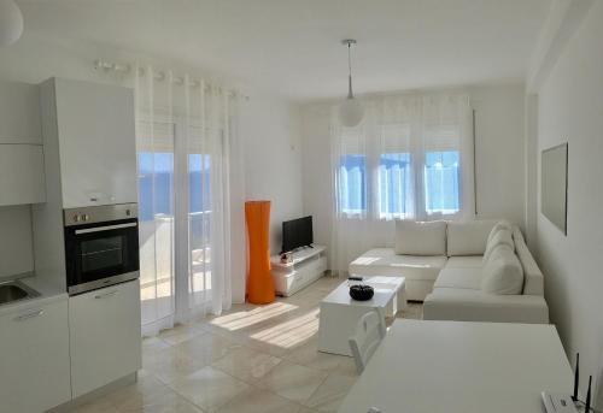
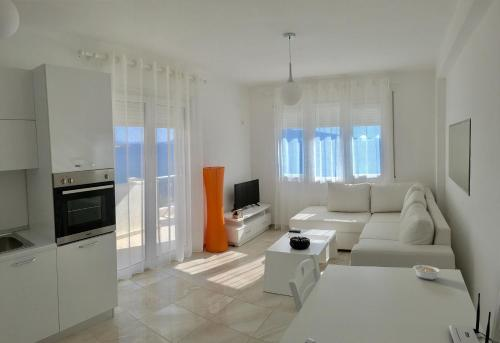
+ legume (425, 271)
